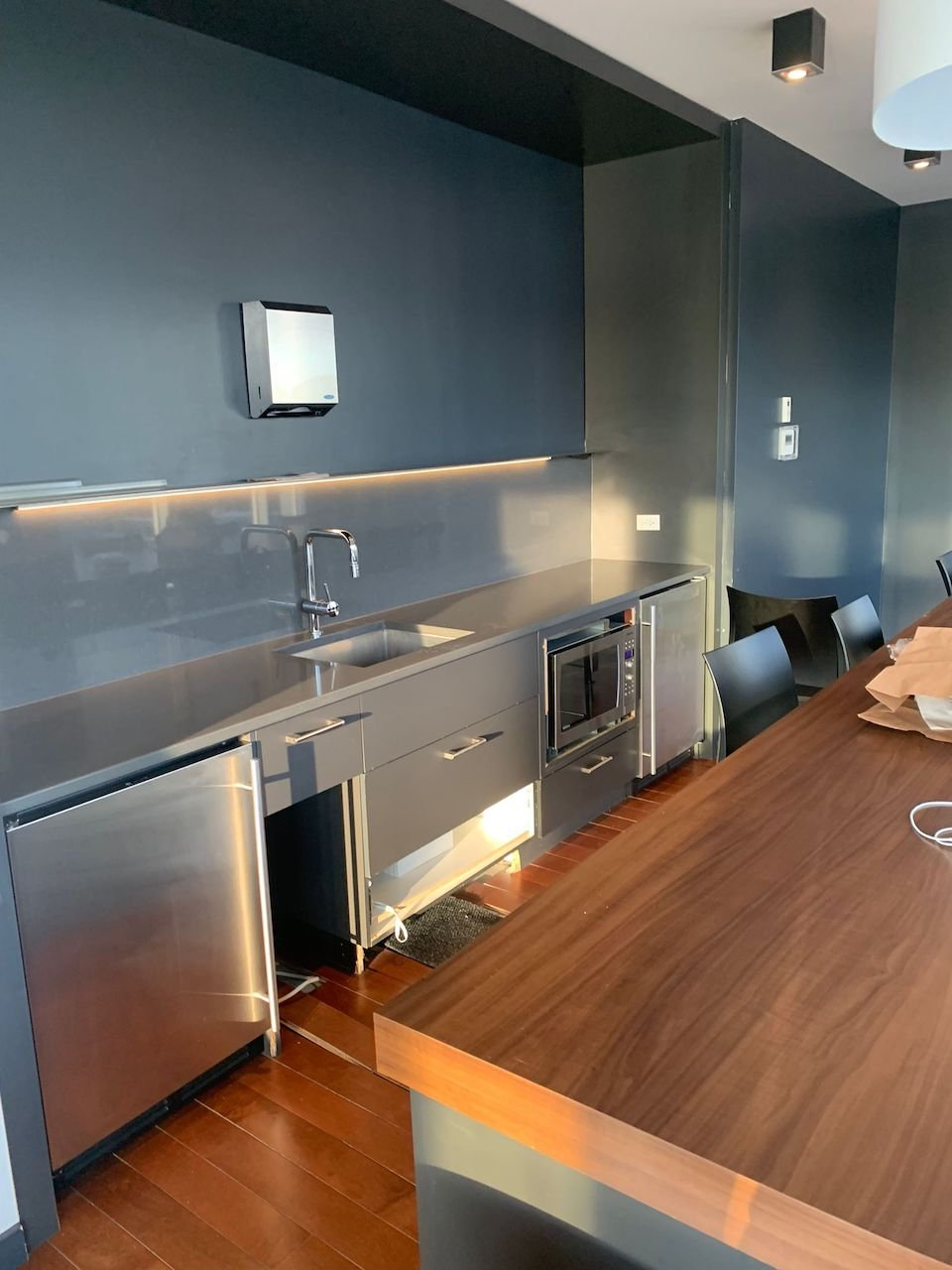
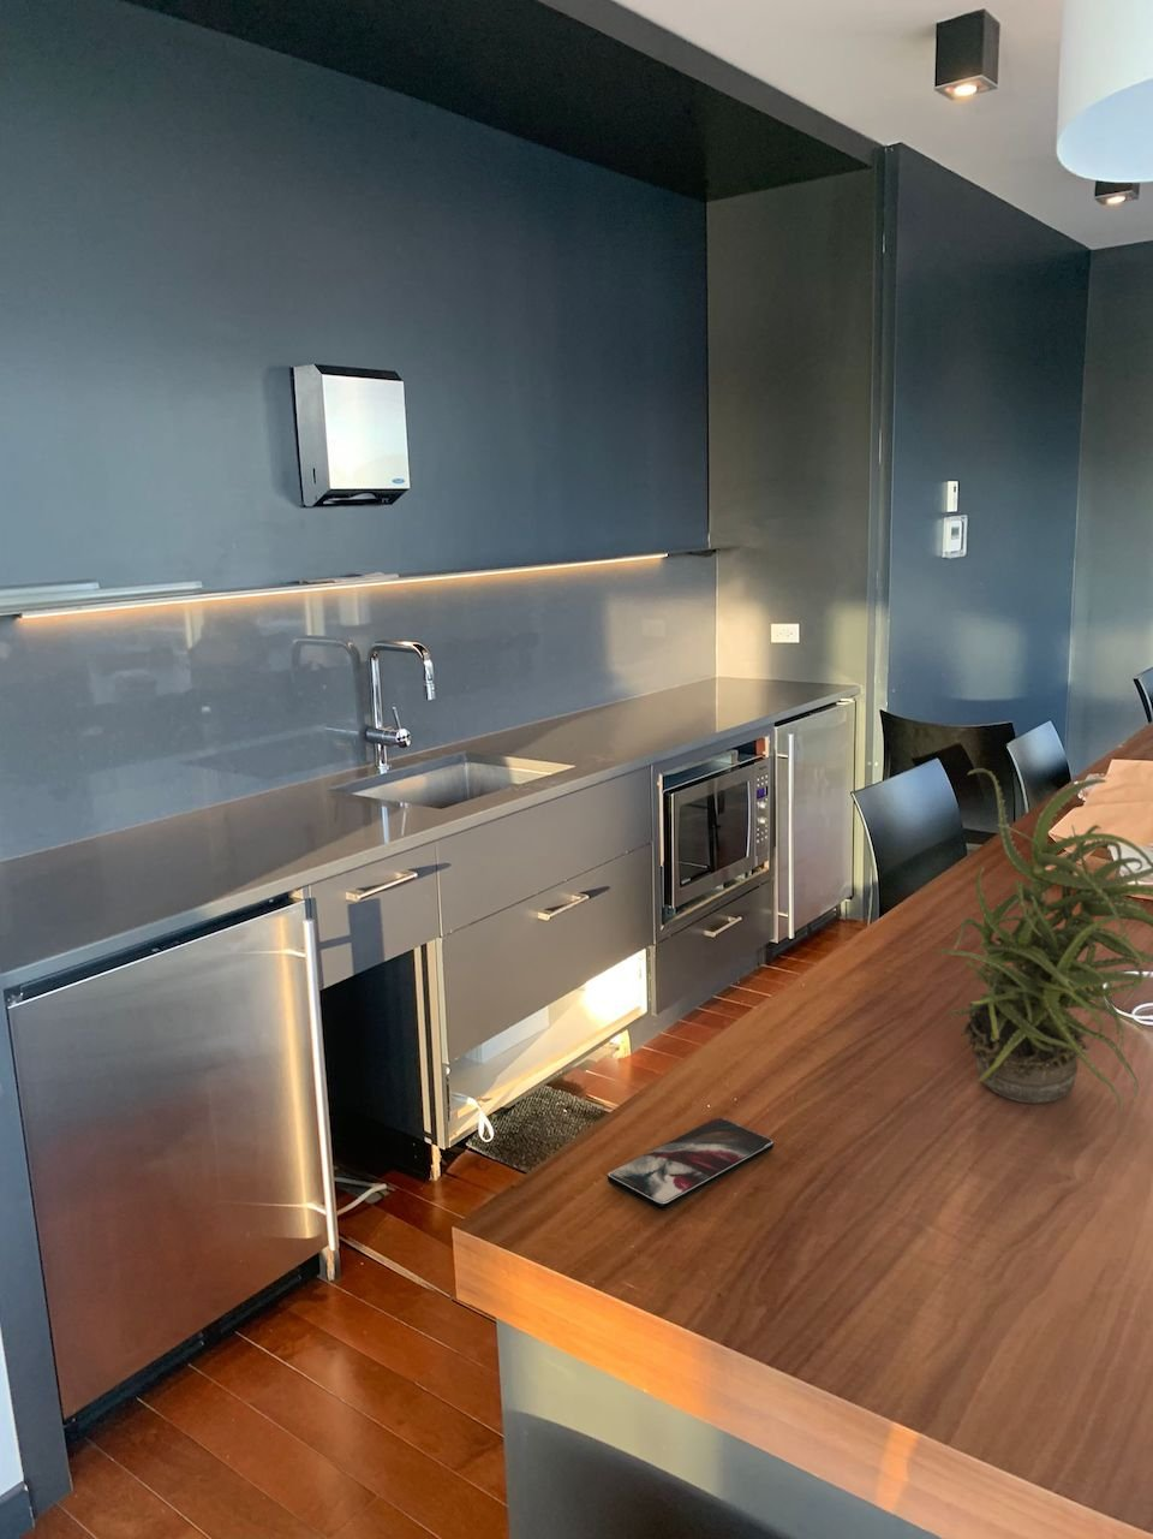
+ potted plant (1057, 940)
+ smartphone (692, 1160)
